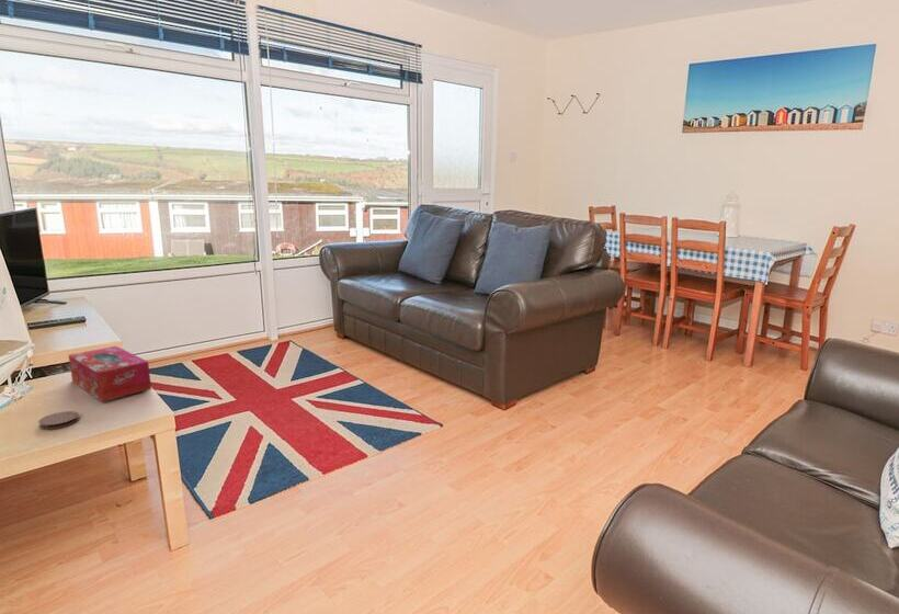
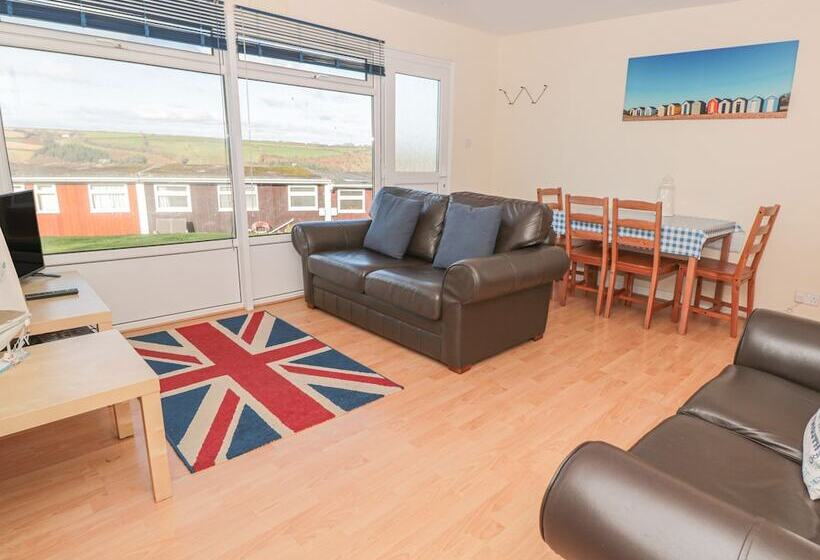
- tissue box (109, 372)
- coaster (59, 419)
